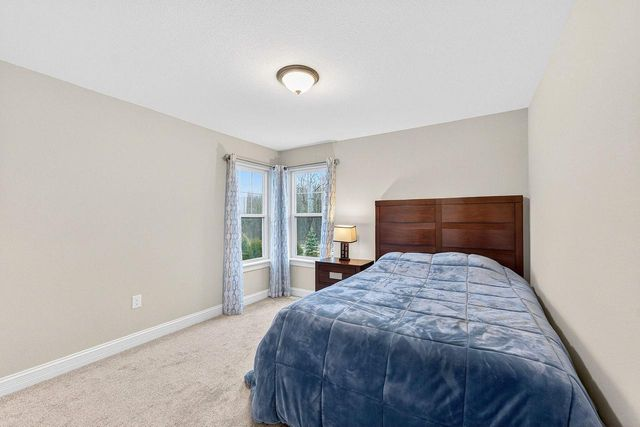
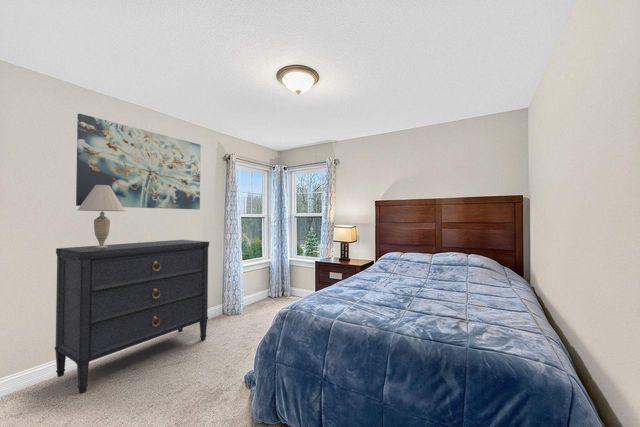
+ table lamp (102, 216)
+ dresser (142, 299)
+ wall art (149, 169)
